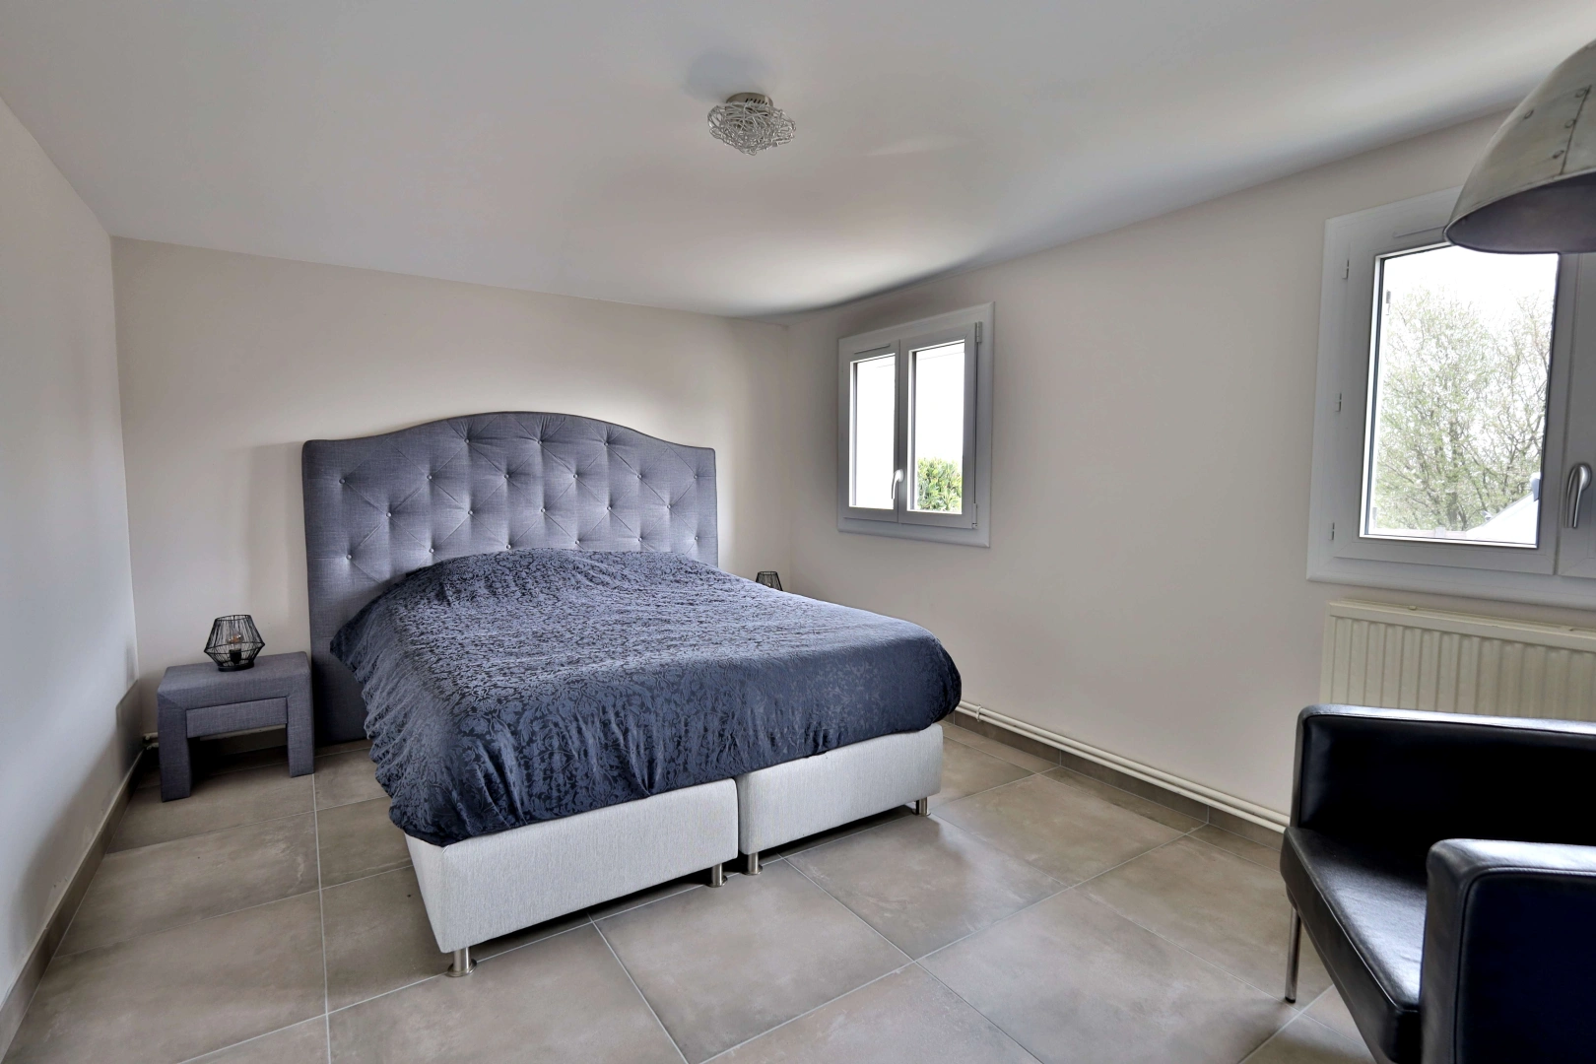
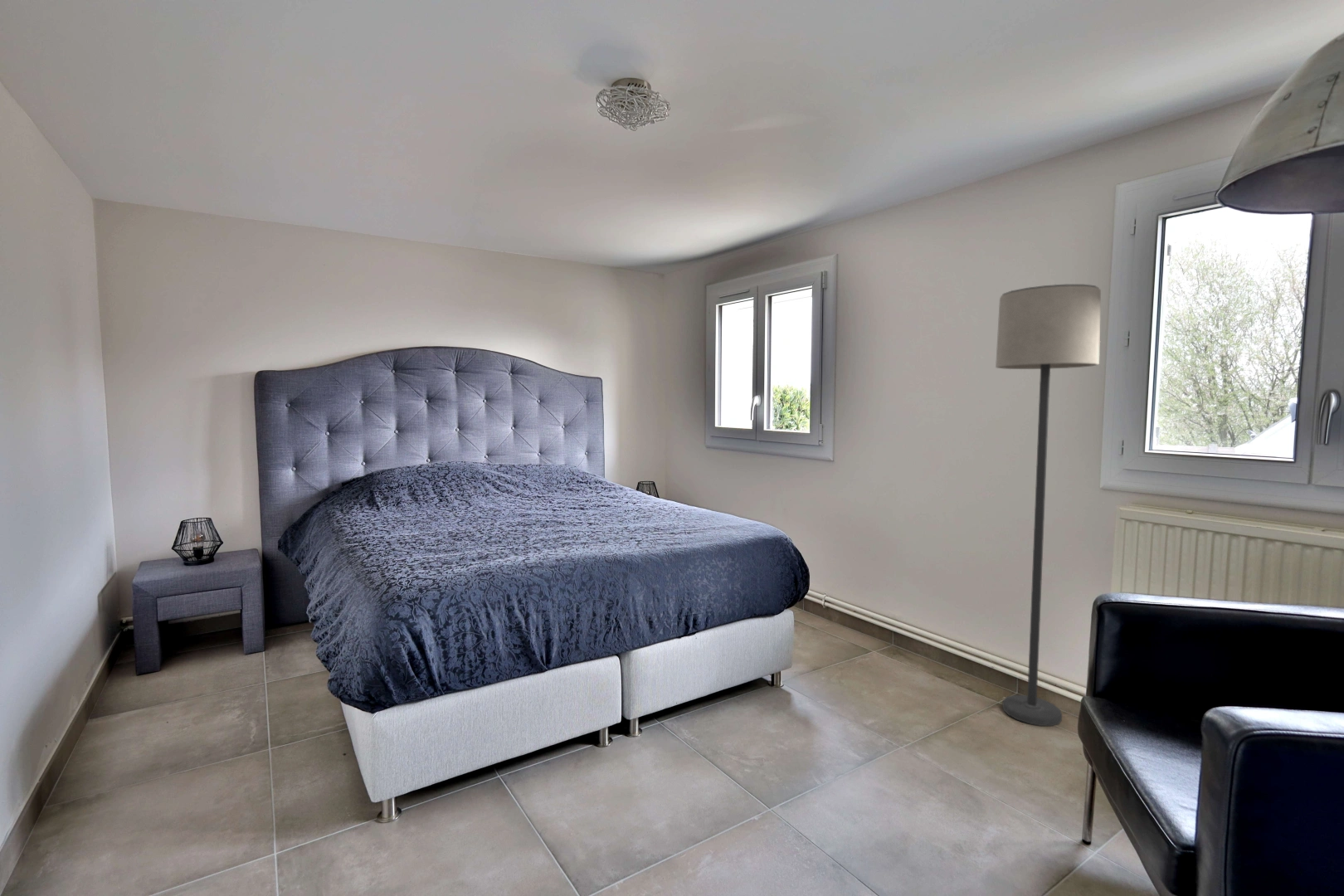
+ lamp (1040, 507)
